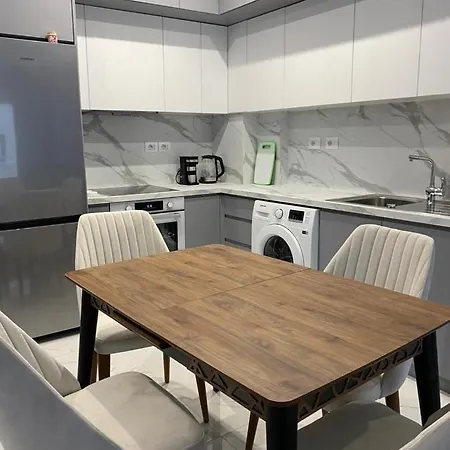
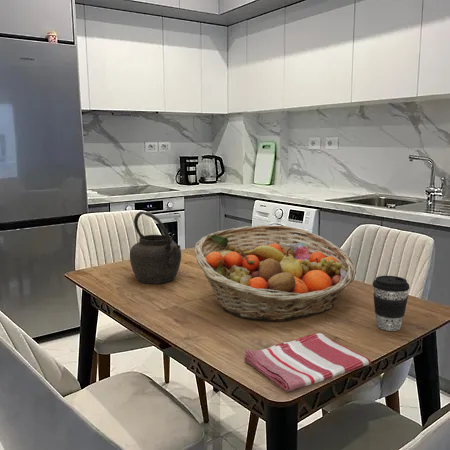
+ kettle (157, 246)
+ dish towel (306, 357)
+ fruit basket (274, 269)
+ coffee cup (389, 303)
